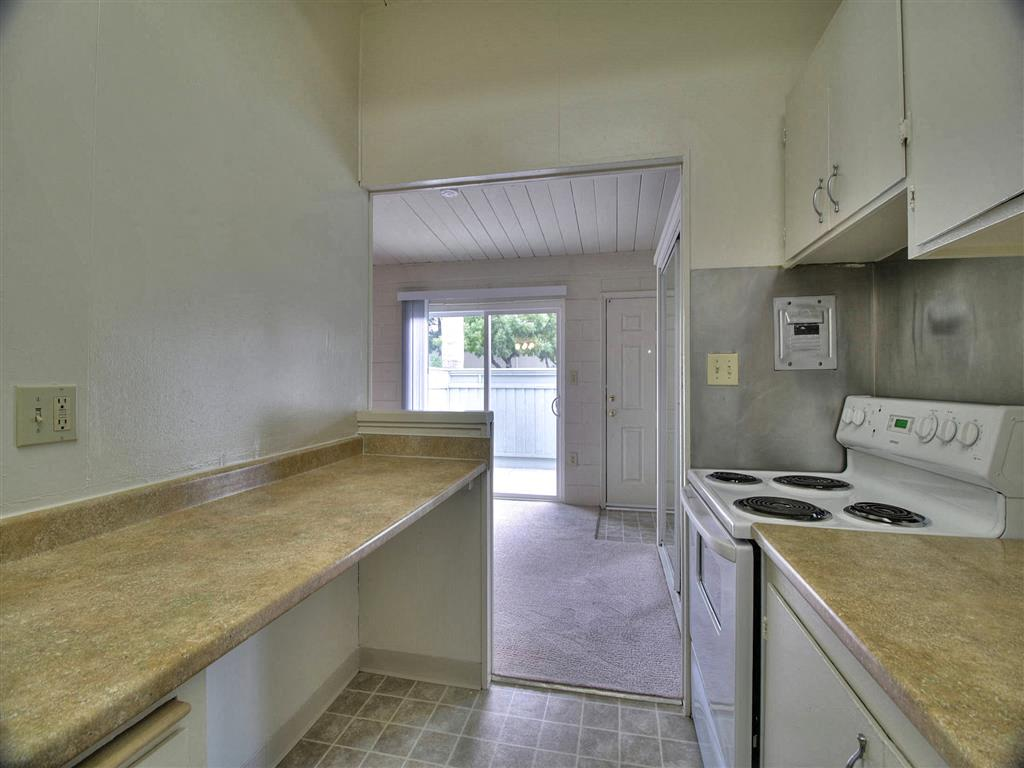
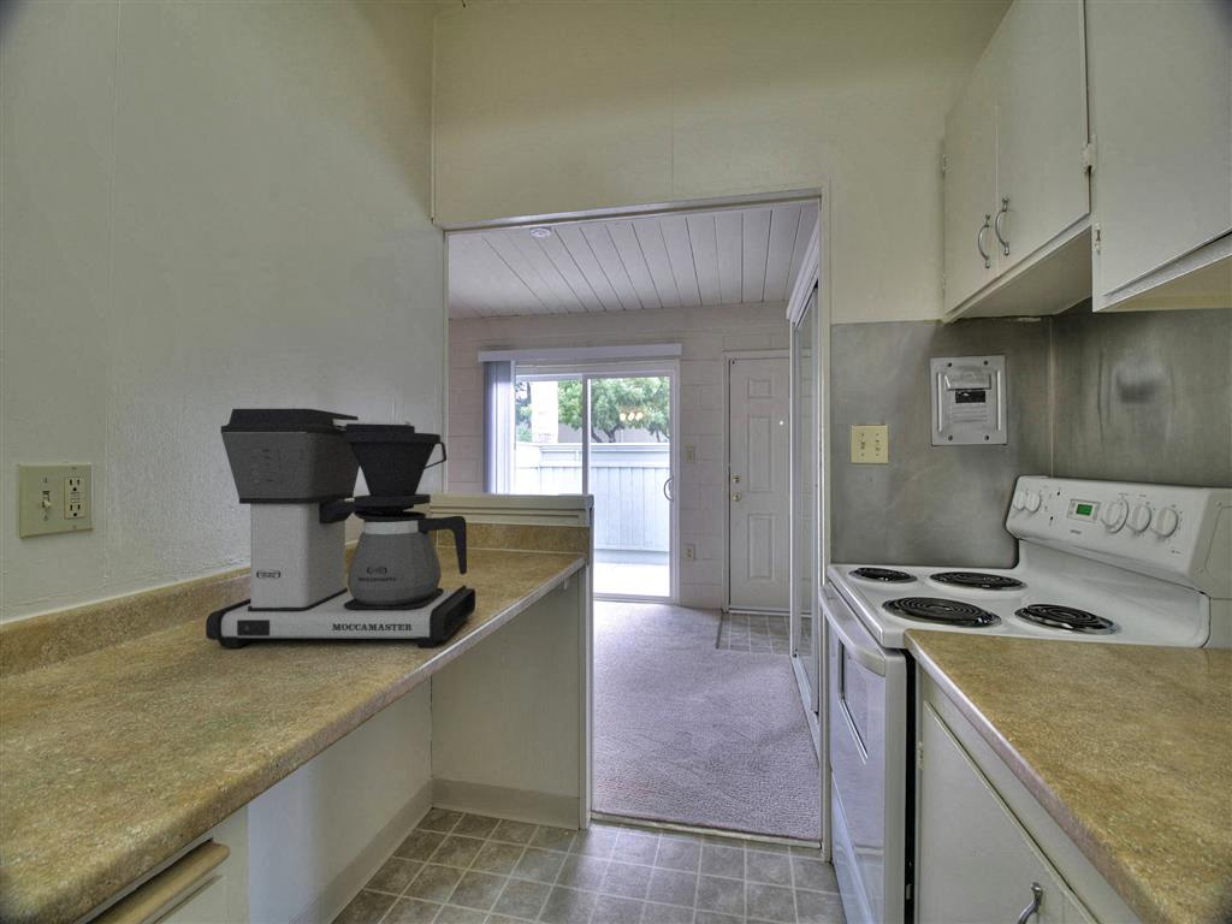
+ coffee maker (359, 517)
